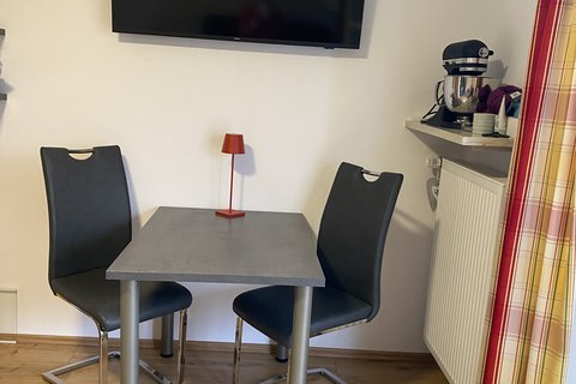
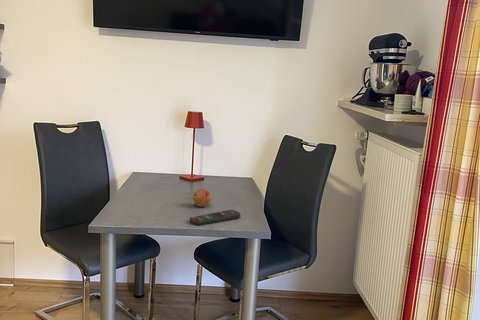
+ fruit (201, 197)
+ remote control (215, 217)
